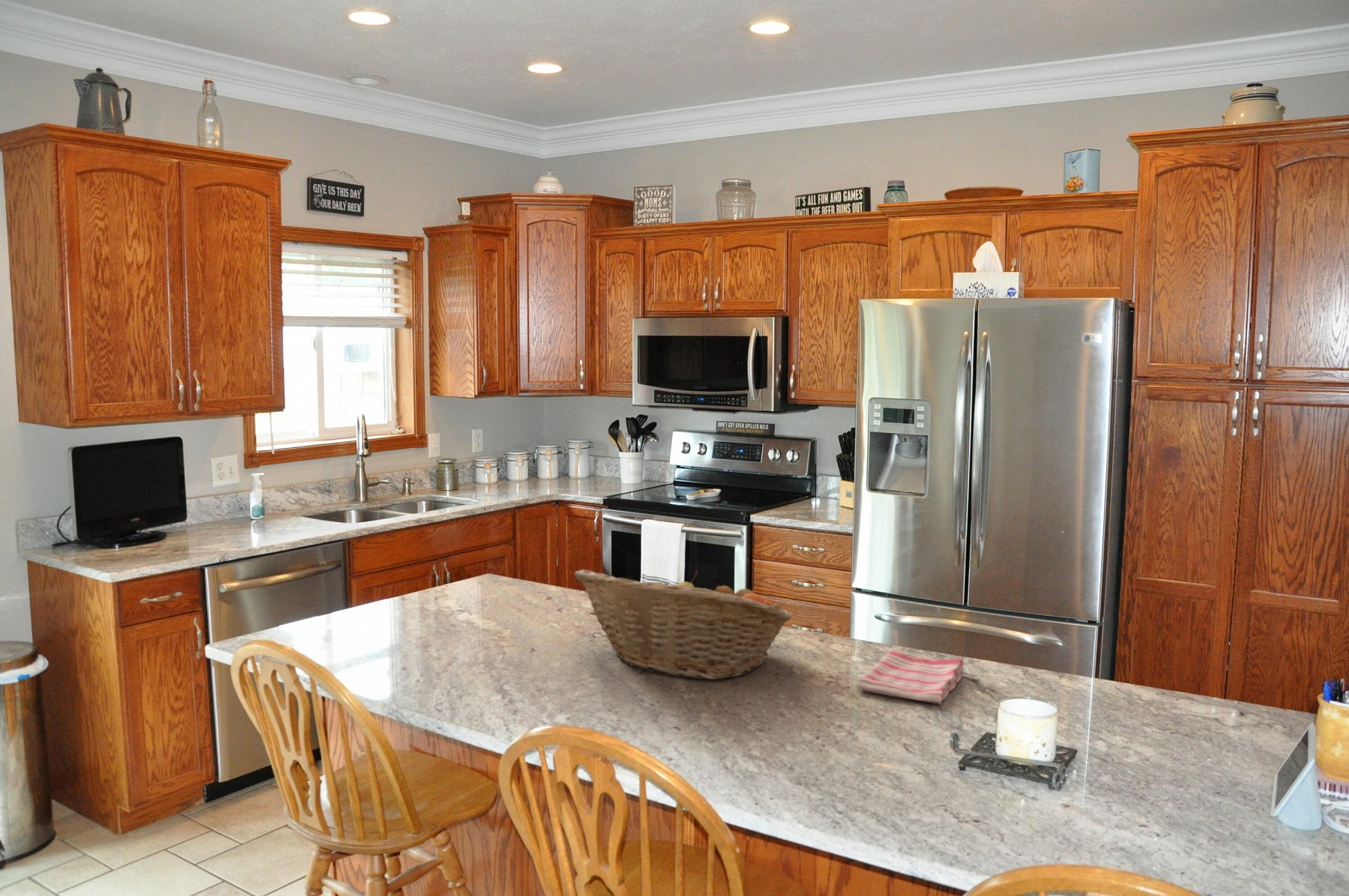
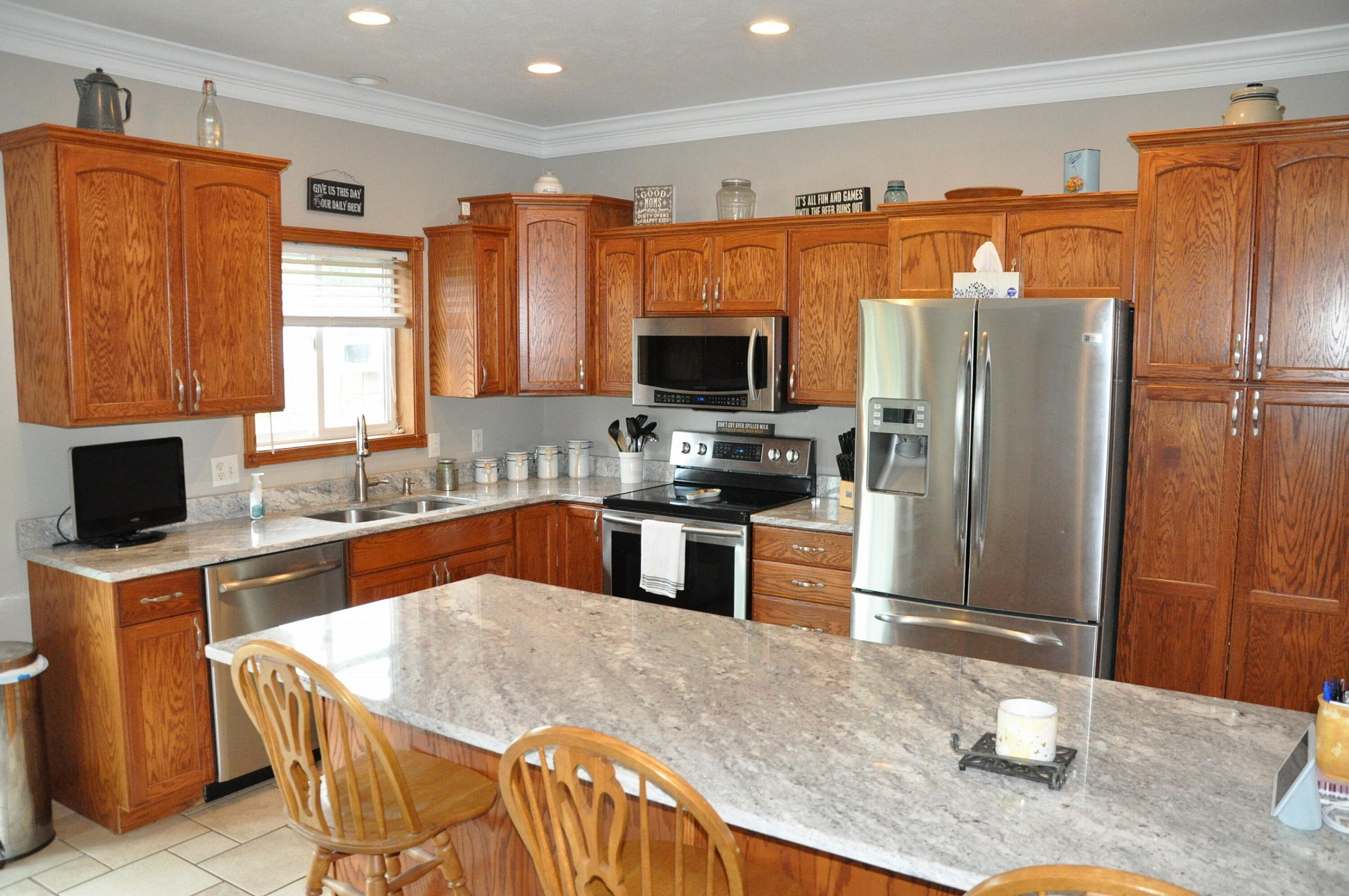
- fruit basket (680, 612)
- dish towel (911, 674)
